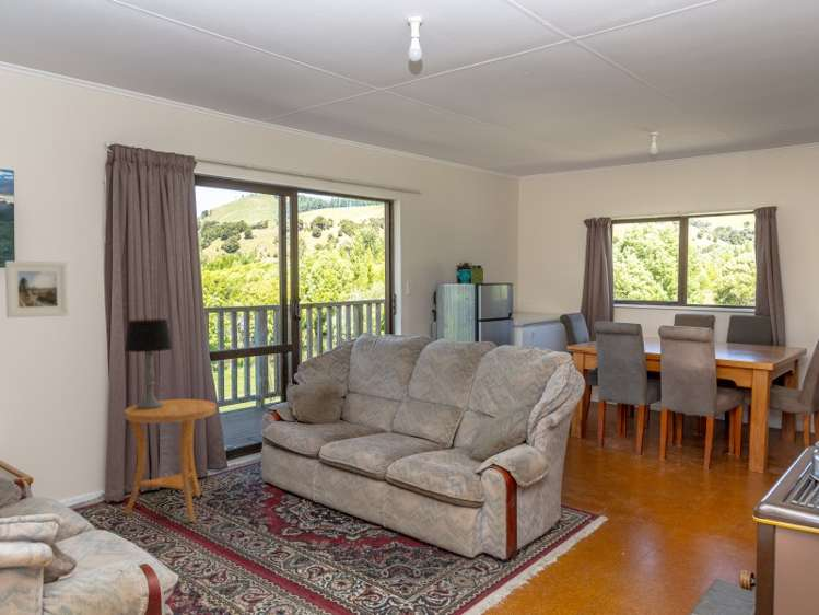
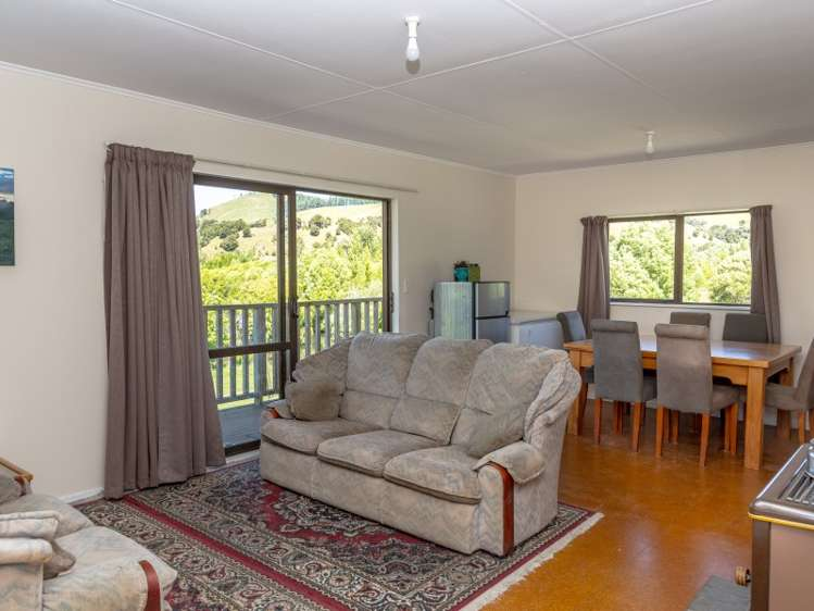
- side table (180, 459)
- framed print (37, 289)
- table lamp (149, 363)
